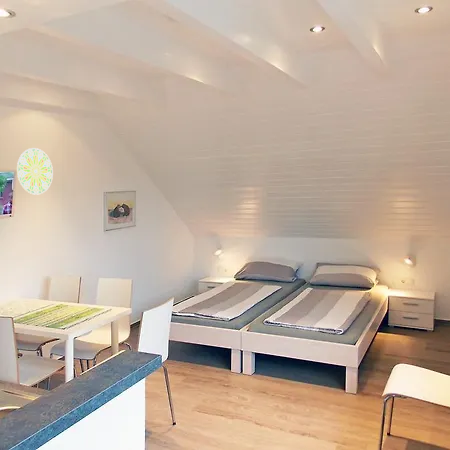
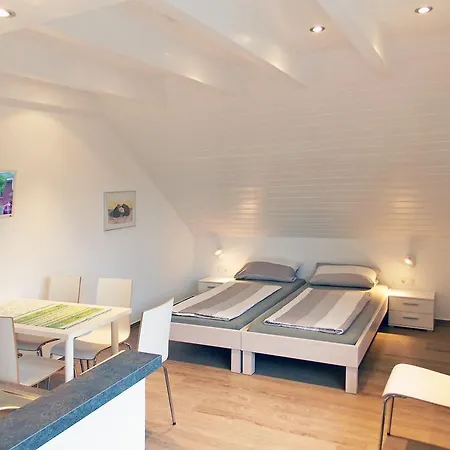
- decorative plate (35, 171)
